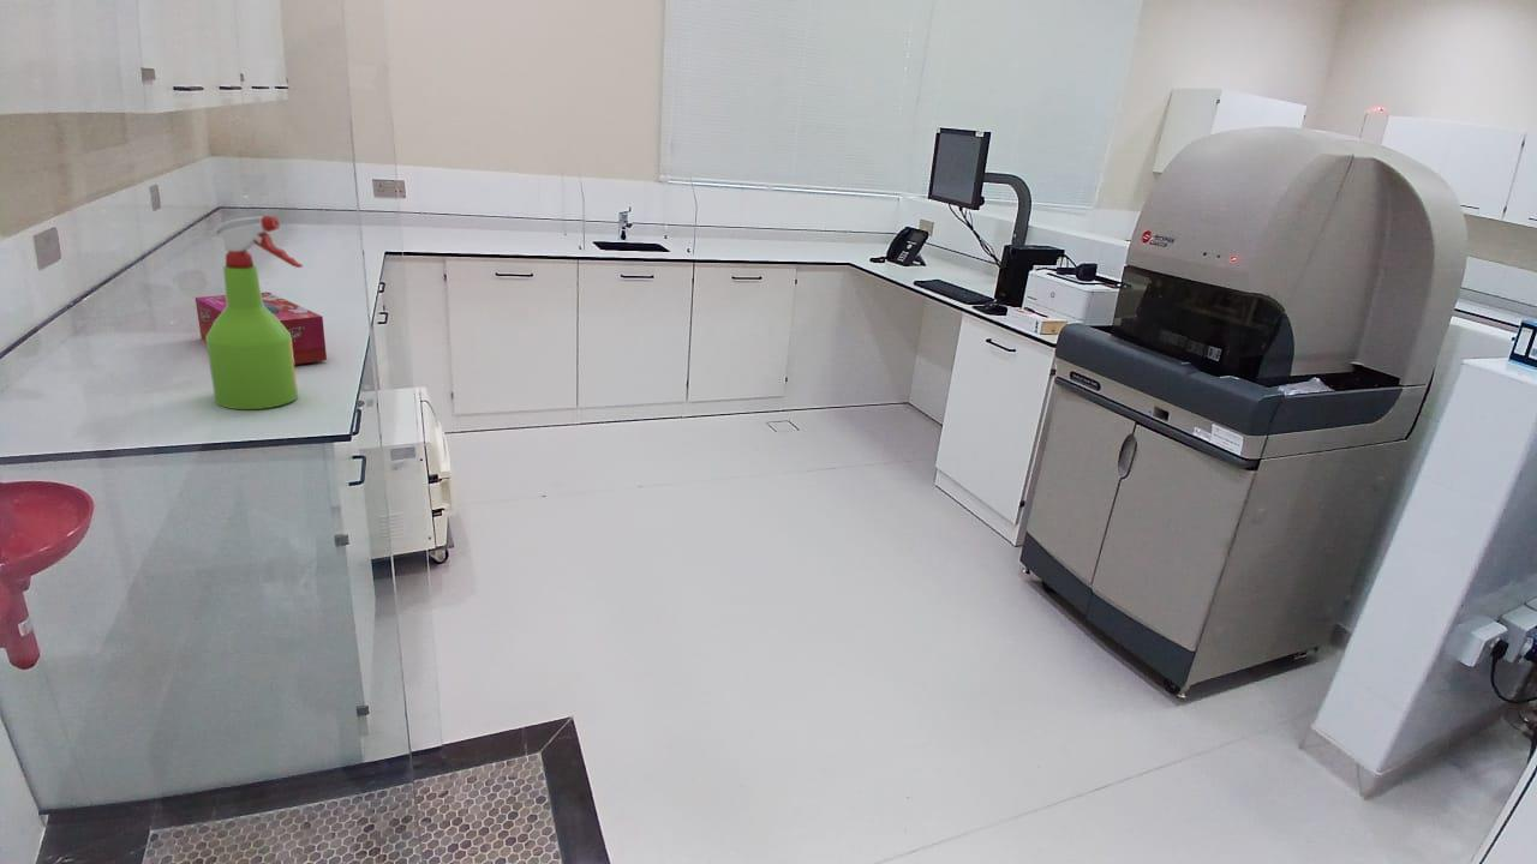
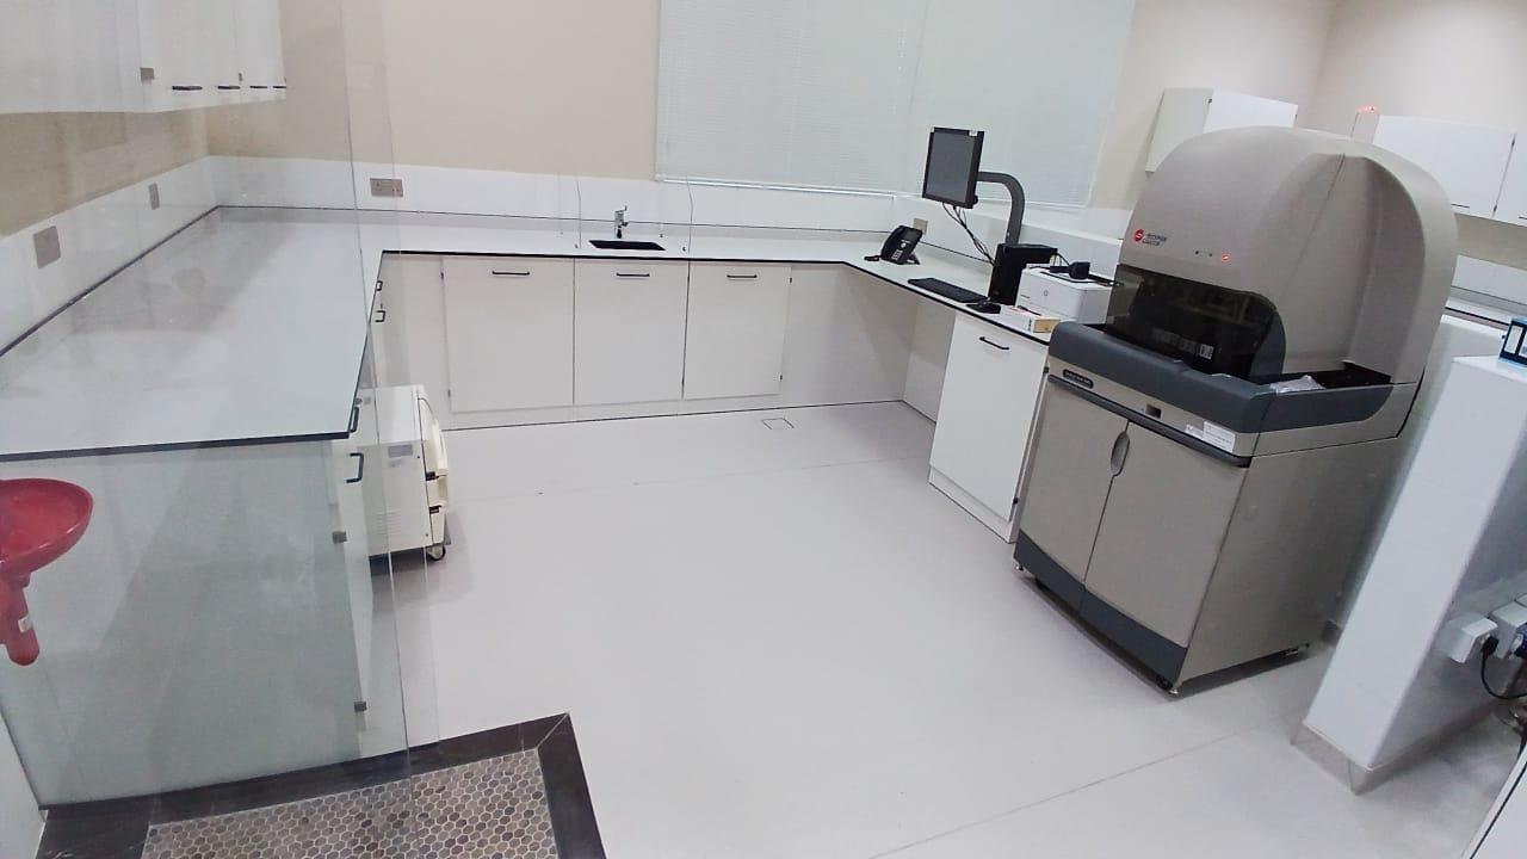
- tissue box (271, 313)
- spray bottle (257, 310)
